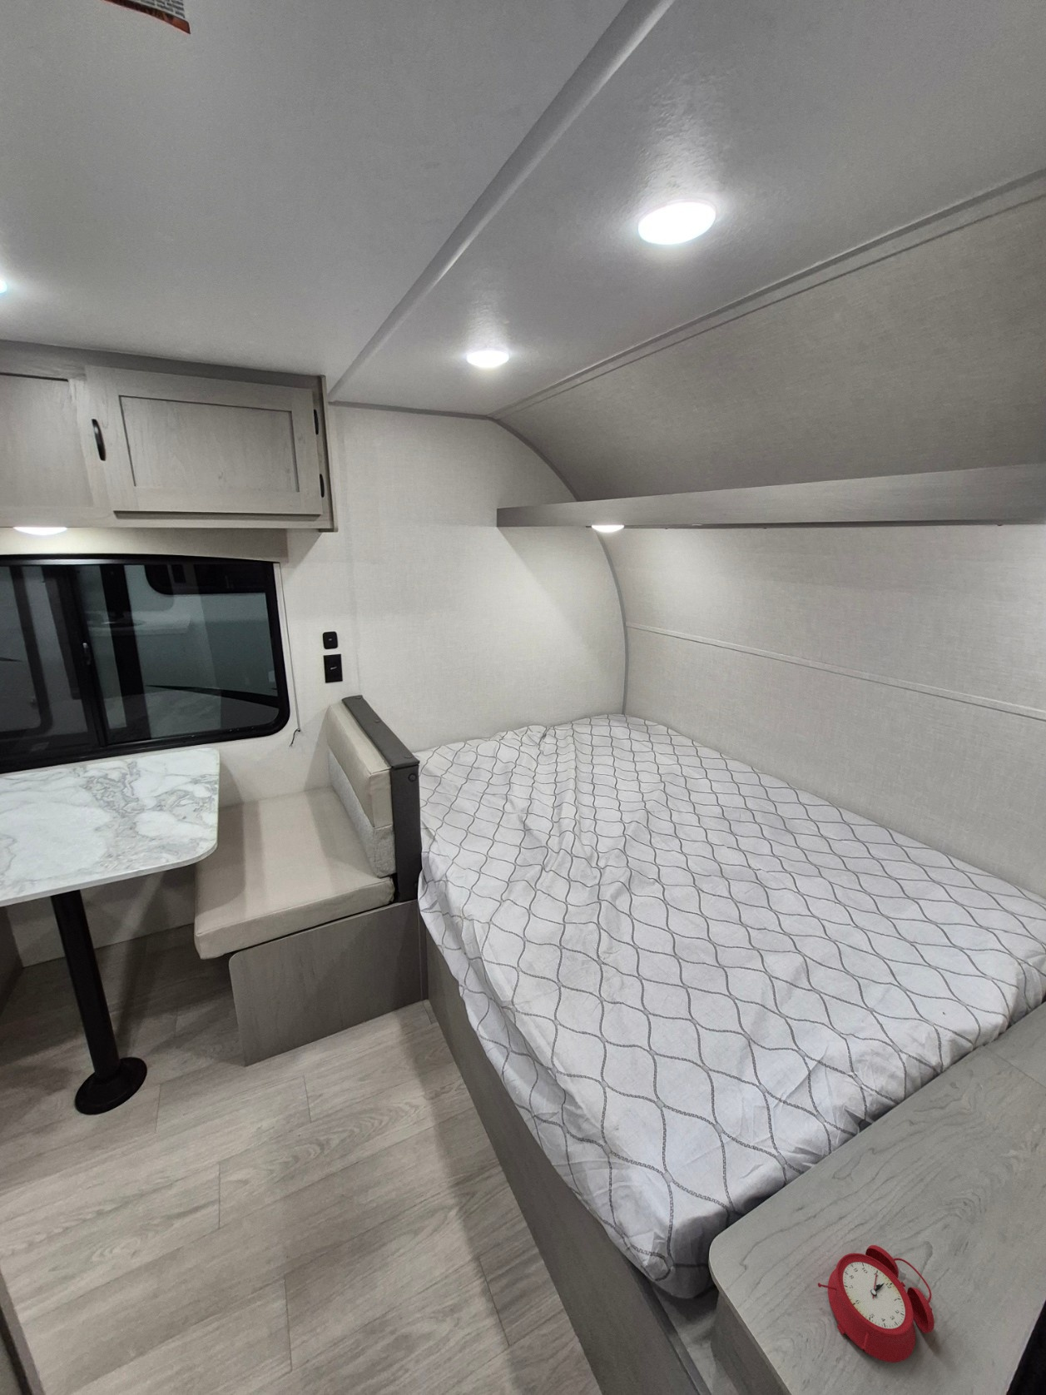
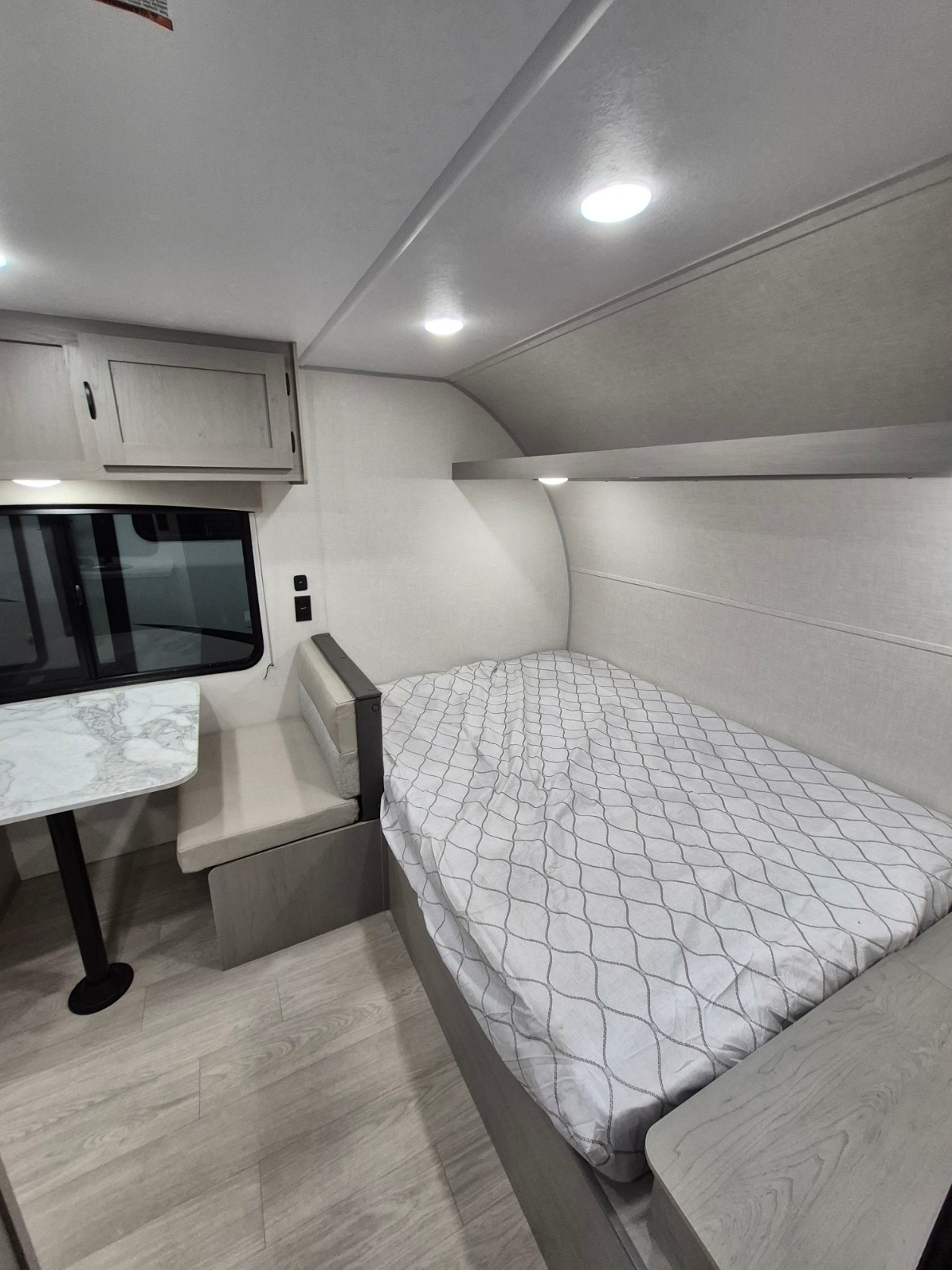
- alarm clock (880, 1297)
